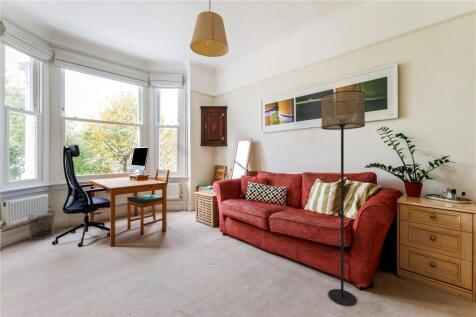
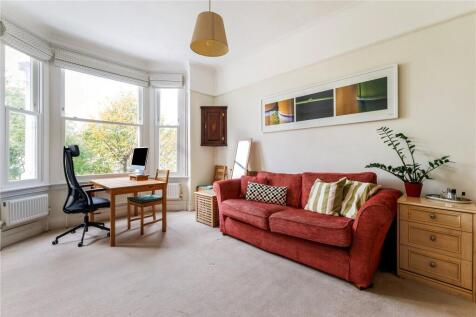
- floor lamp (342, 197)
- waste bin (41, 224)
